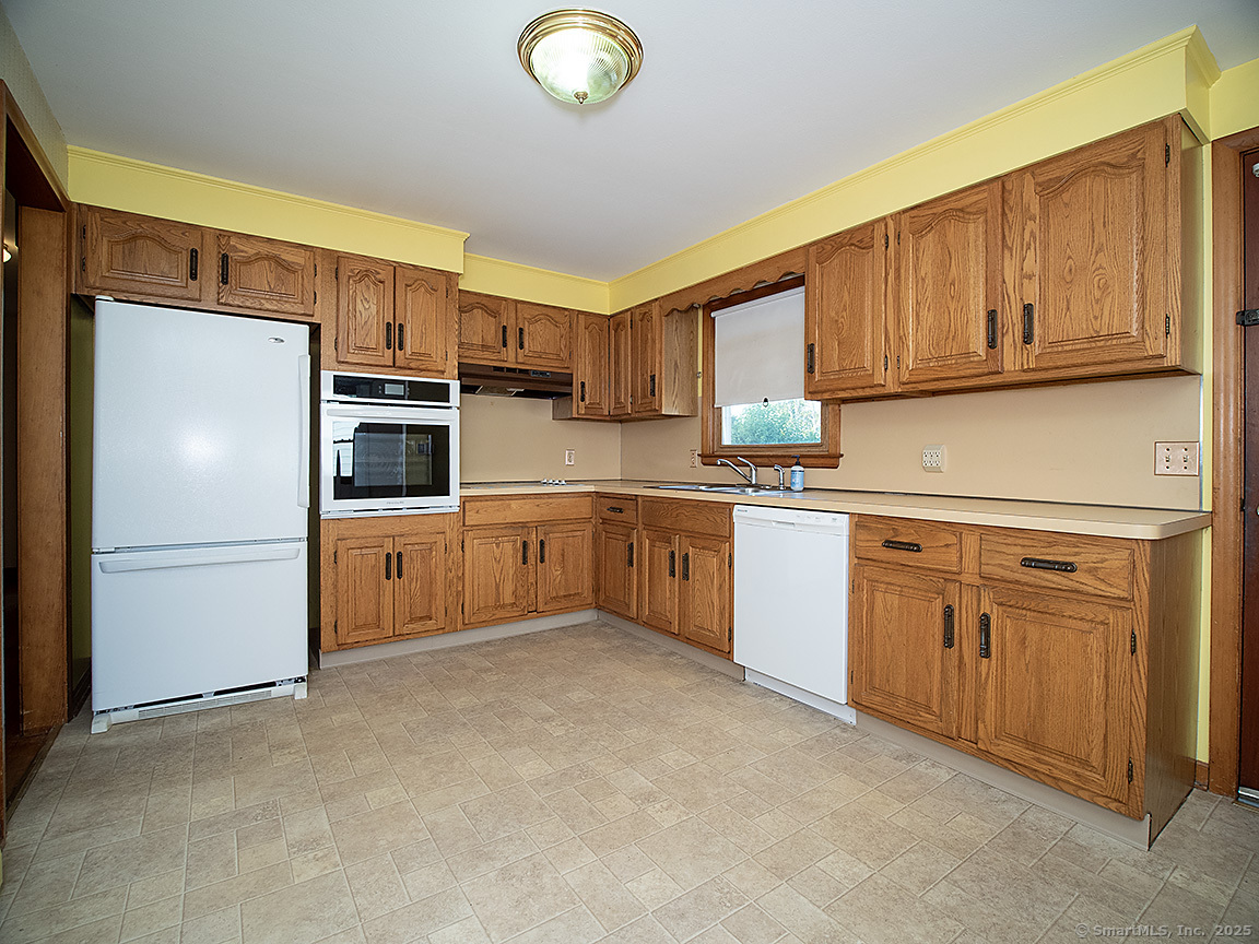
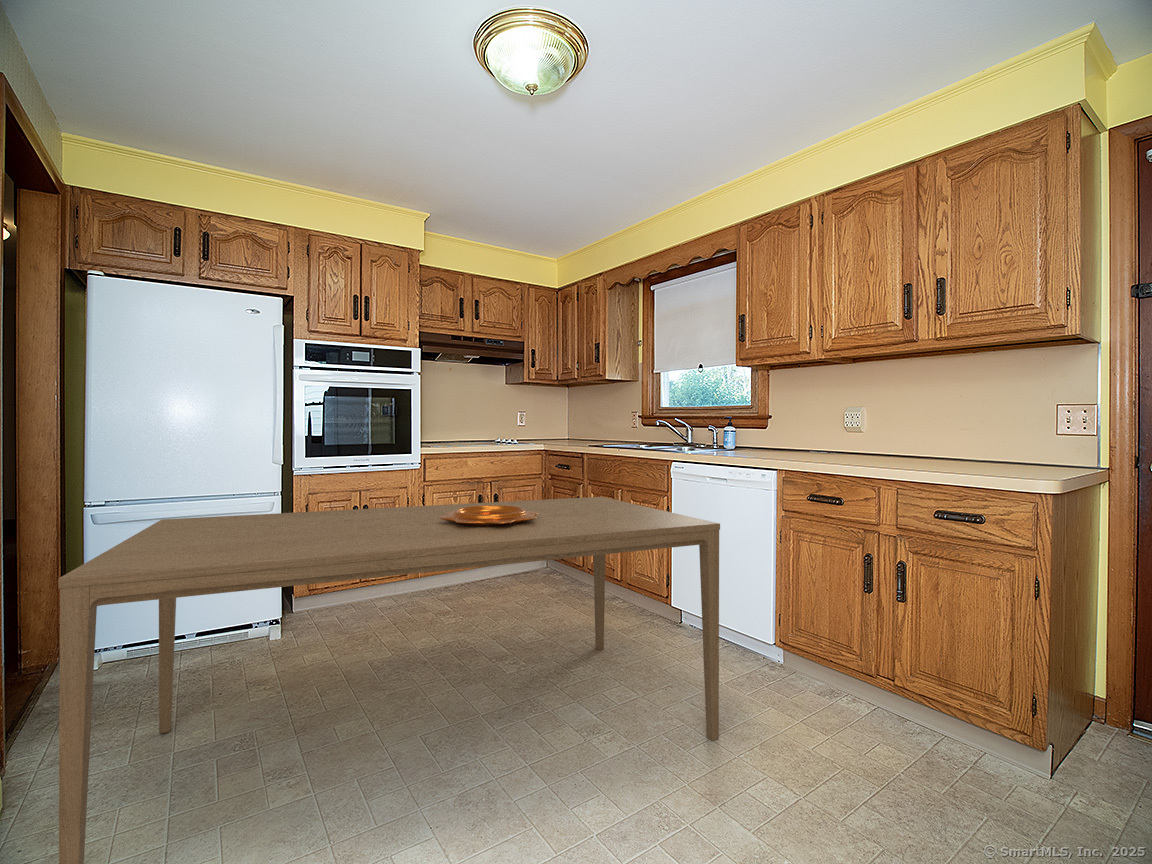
+ dining table (434, 571)
+ decorative bowl (490, 514)
